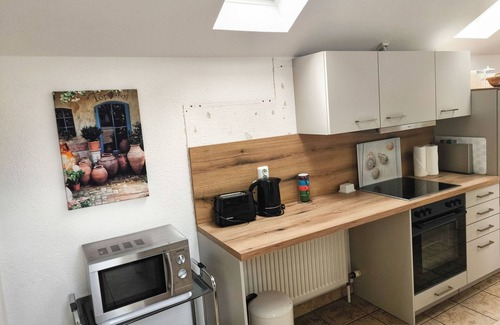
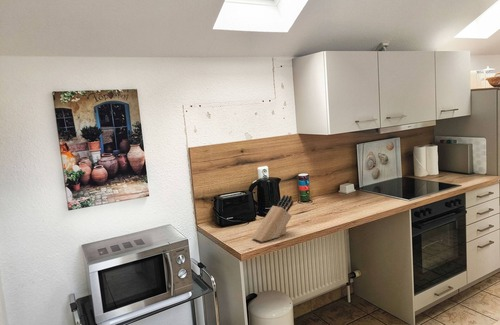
+ knife block (273, 216)
